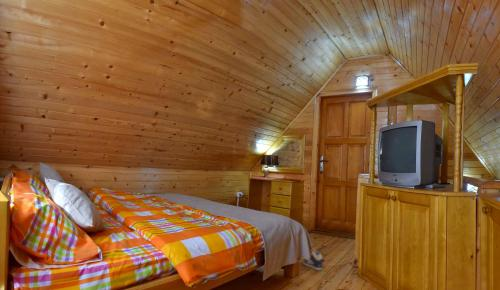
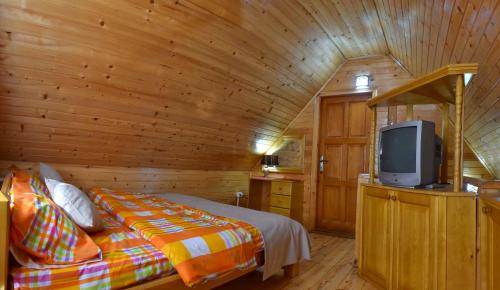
- sneaker (312, 257)
